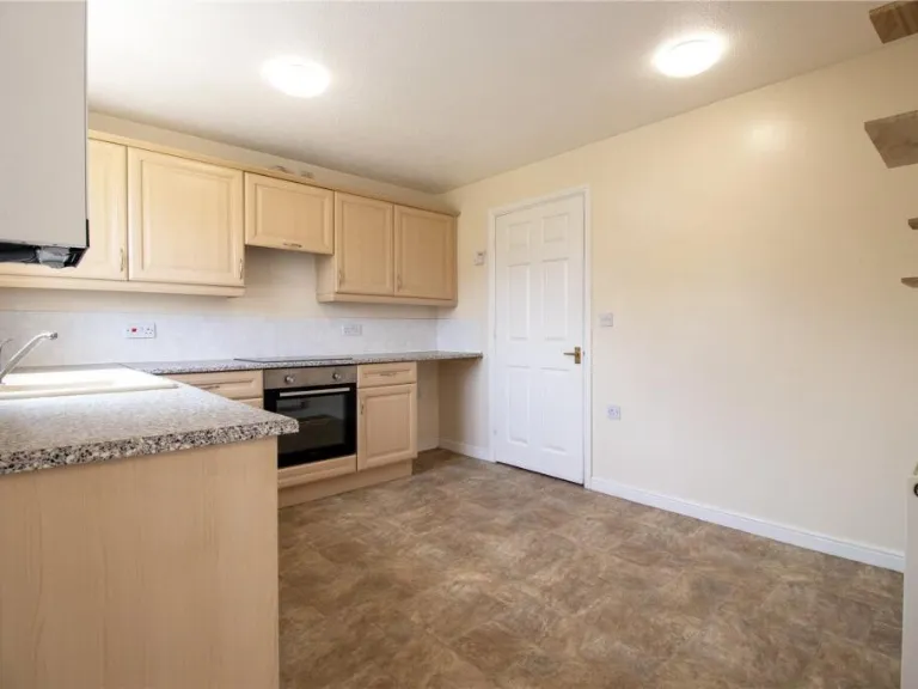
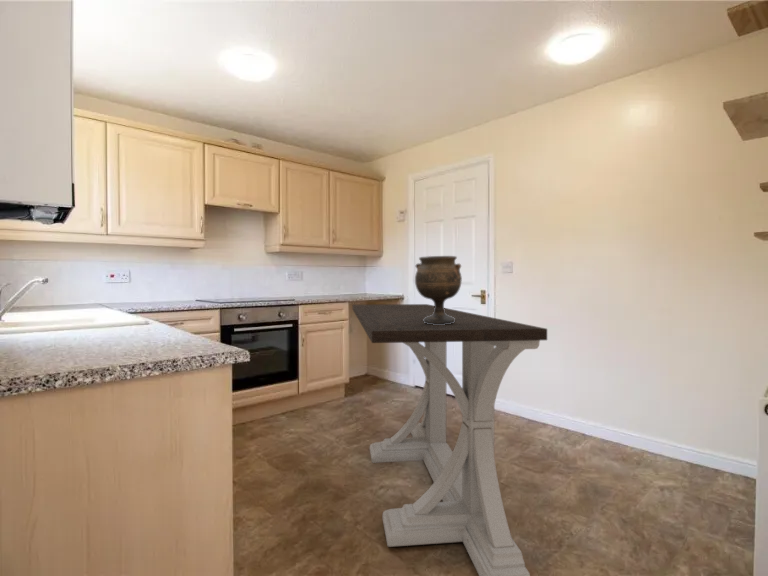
+ dining table (418, 402)
+ goblet (438, 288)
